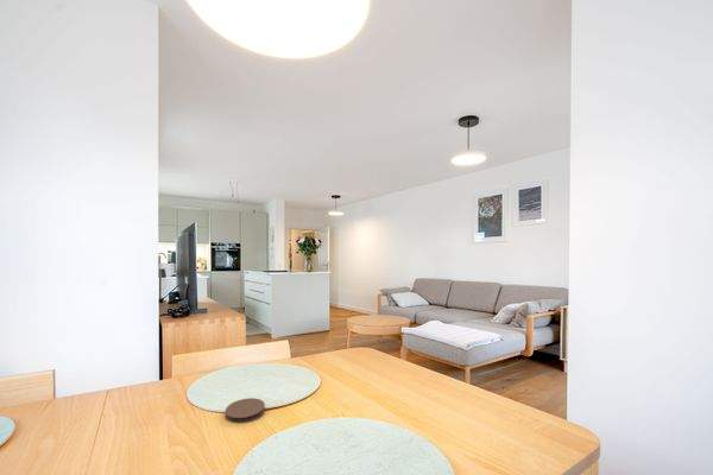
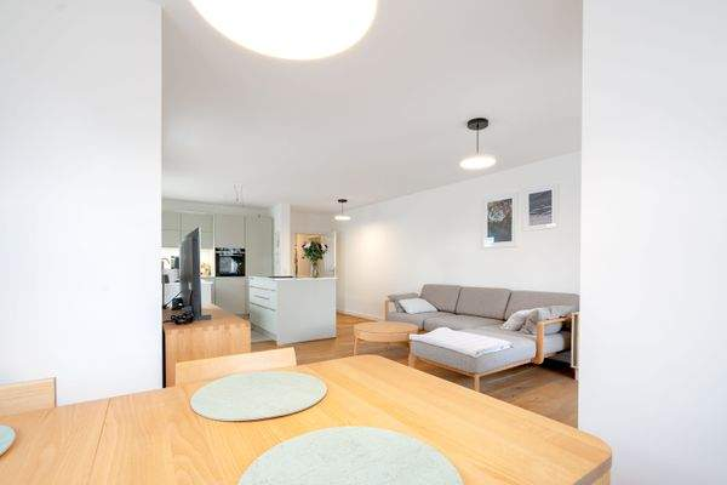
- coaster (245, 410)
